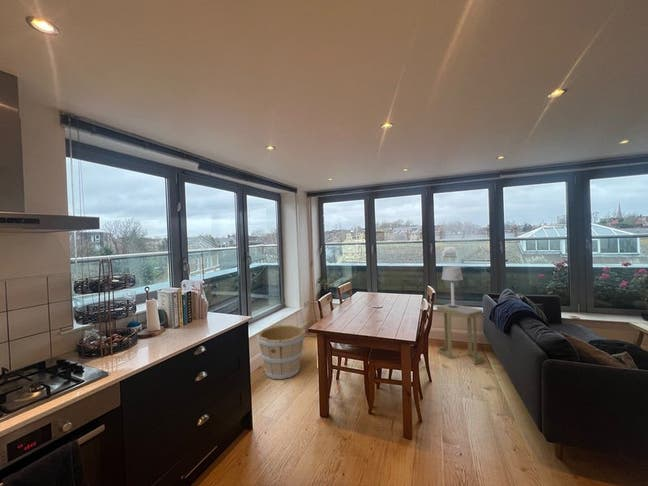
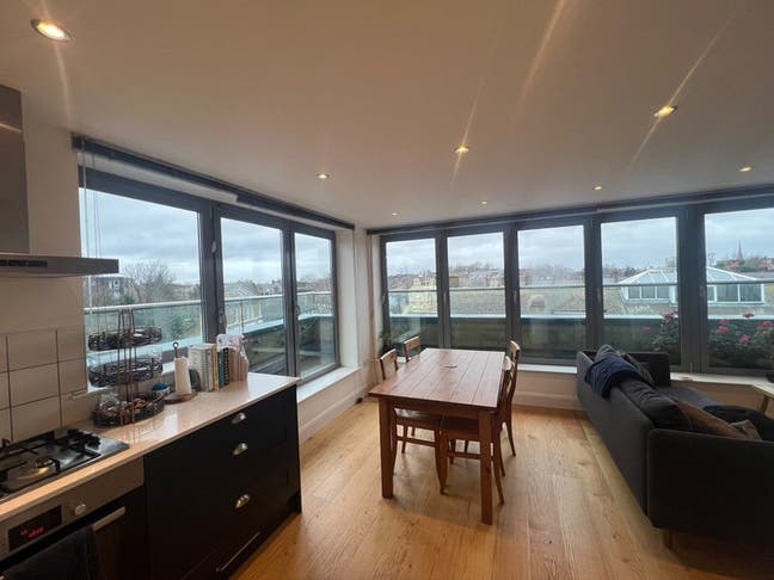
- table lamp (452, 286)
- wooden bucket (281, 351)
- side table (467, 331)
